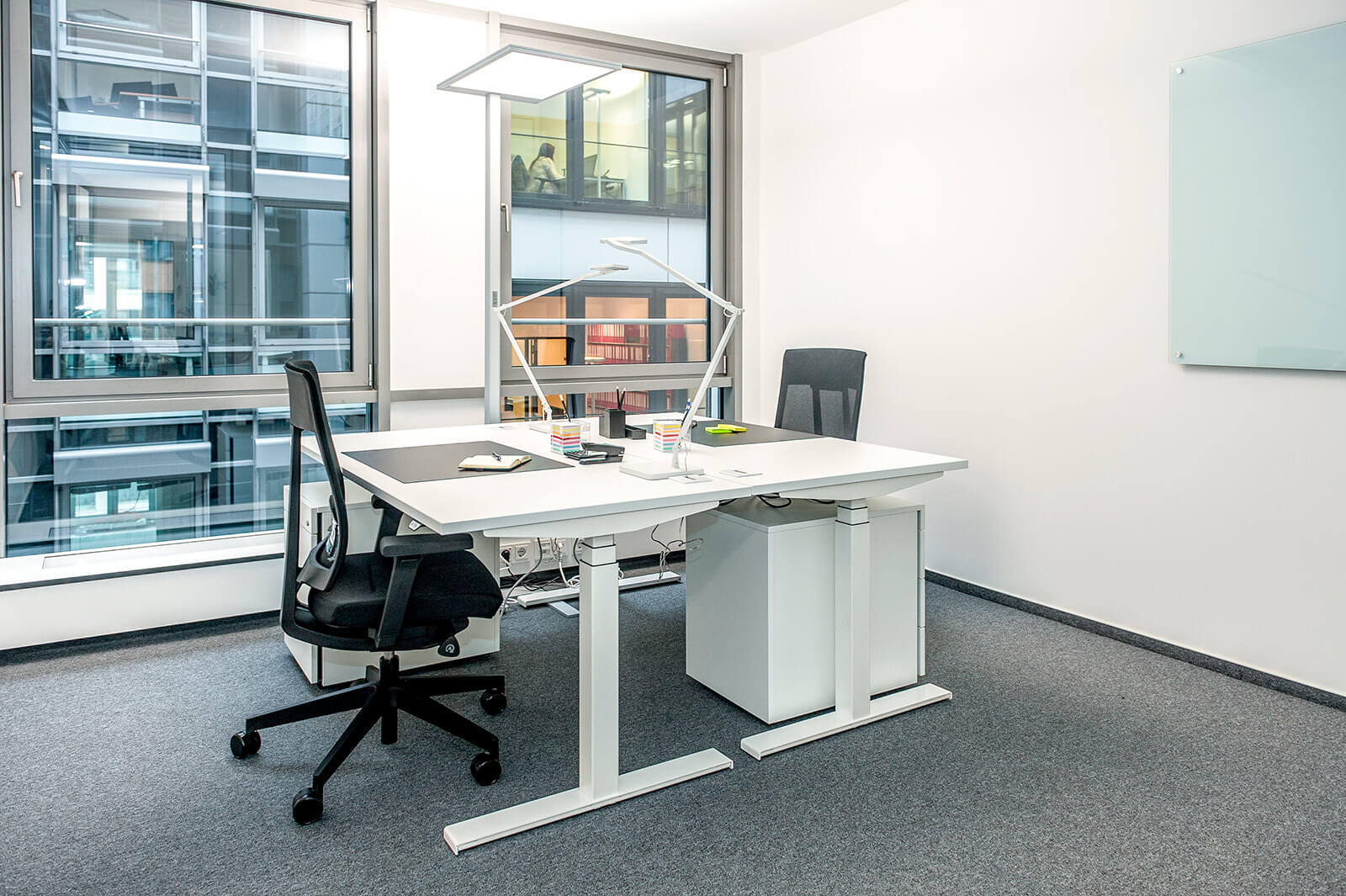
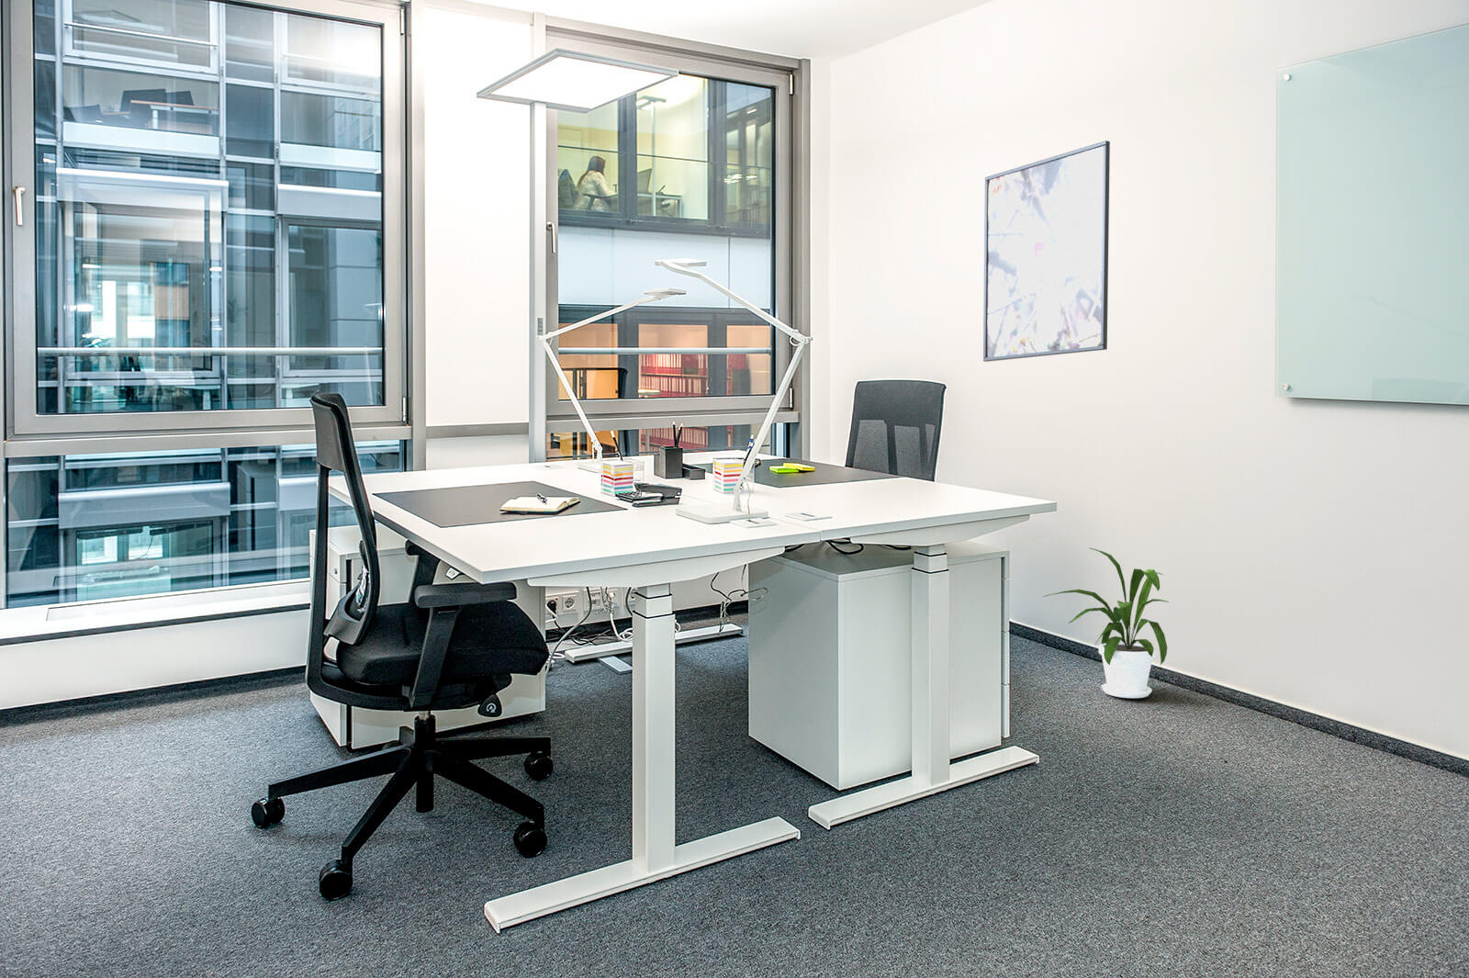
+ house plant (1123, 622)
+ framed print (1042, 258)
